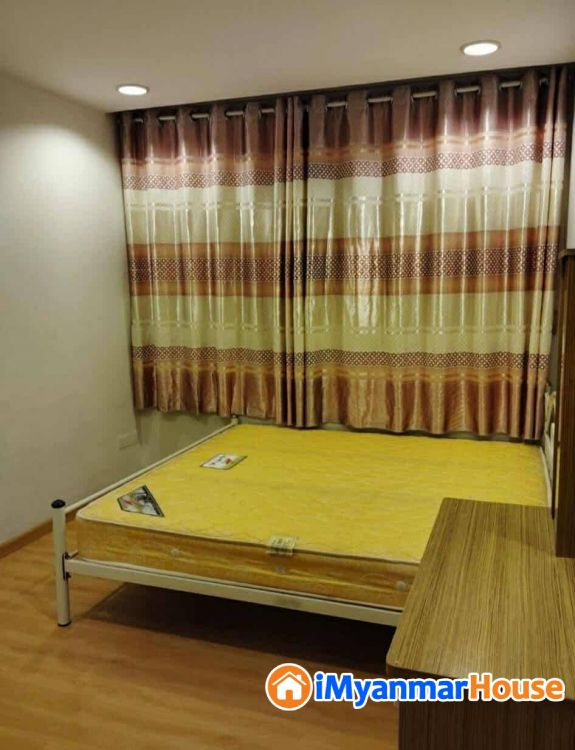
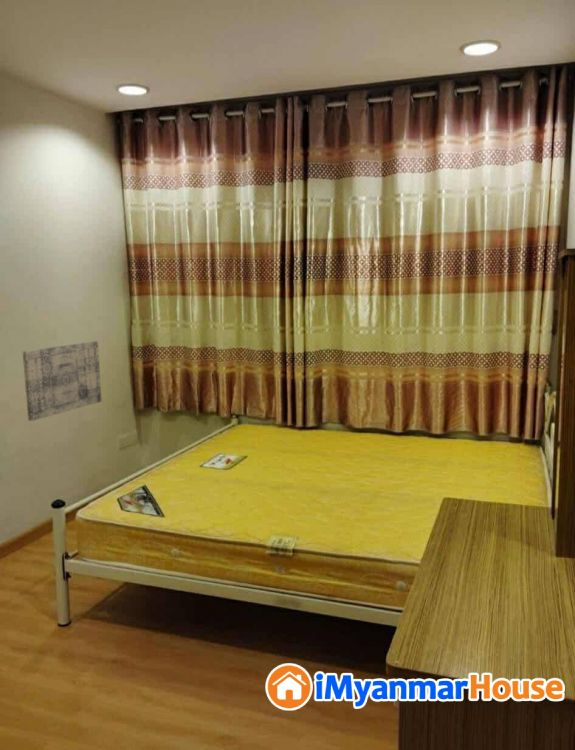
+ wall art (65, 378)
